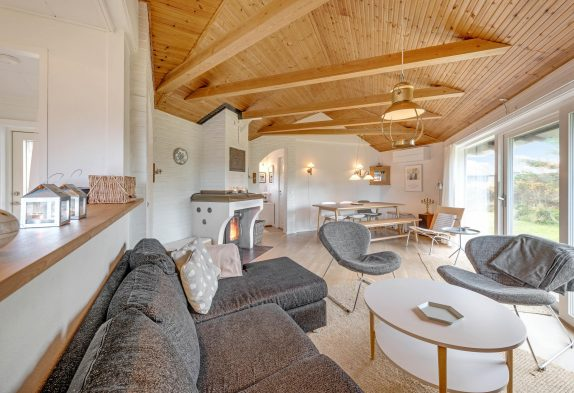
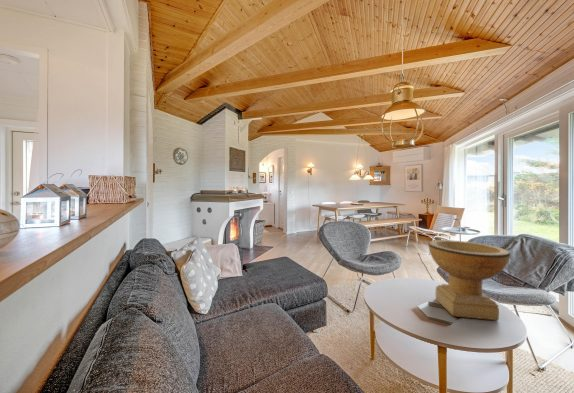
+ decorative bowl (465, 277)
